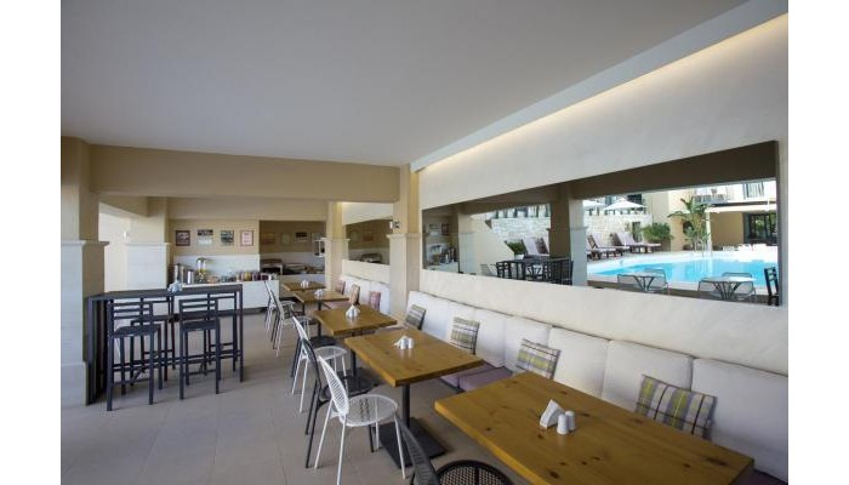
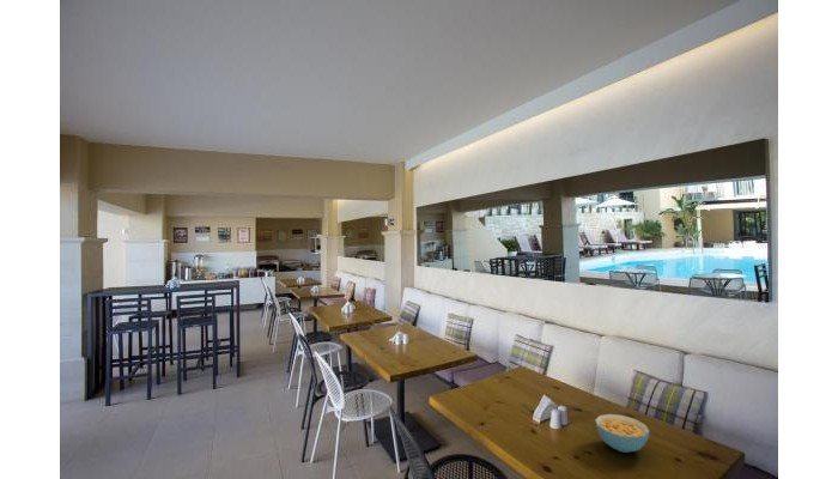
+ cereal bowl (621, 436)
